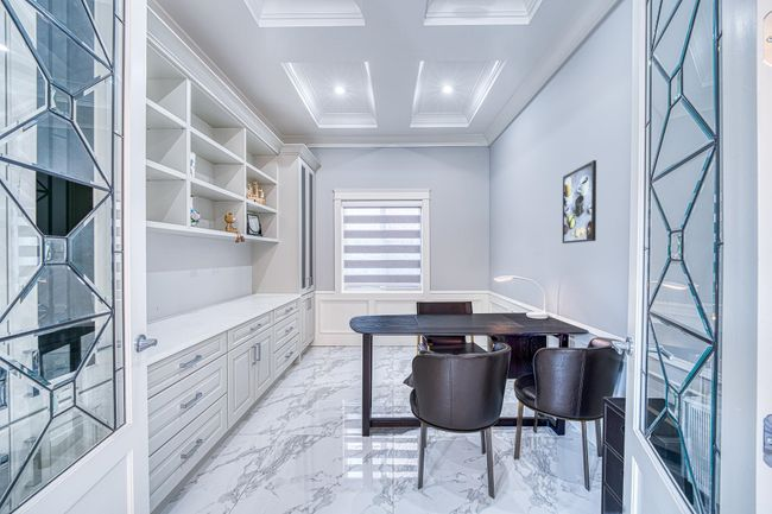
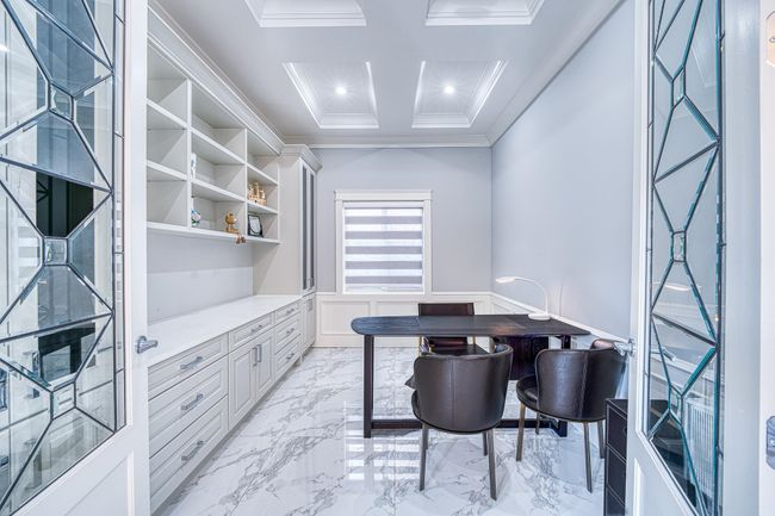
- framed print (577, 205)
